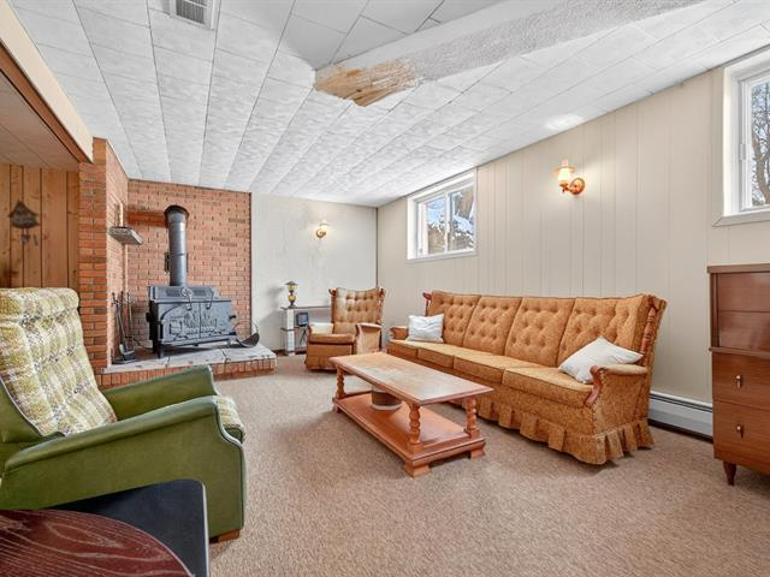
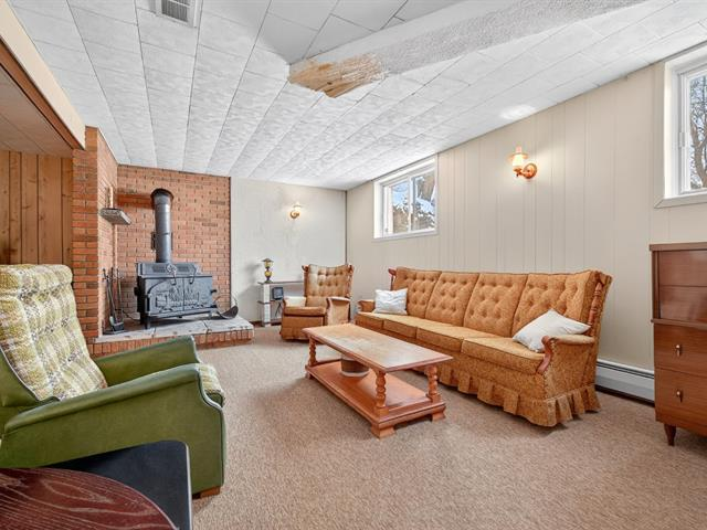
- cuckoo clock (23, 222)
